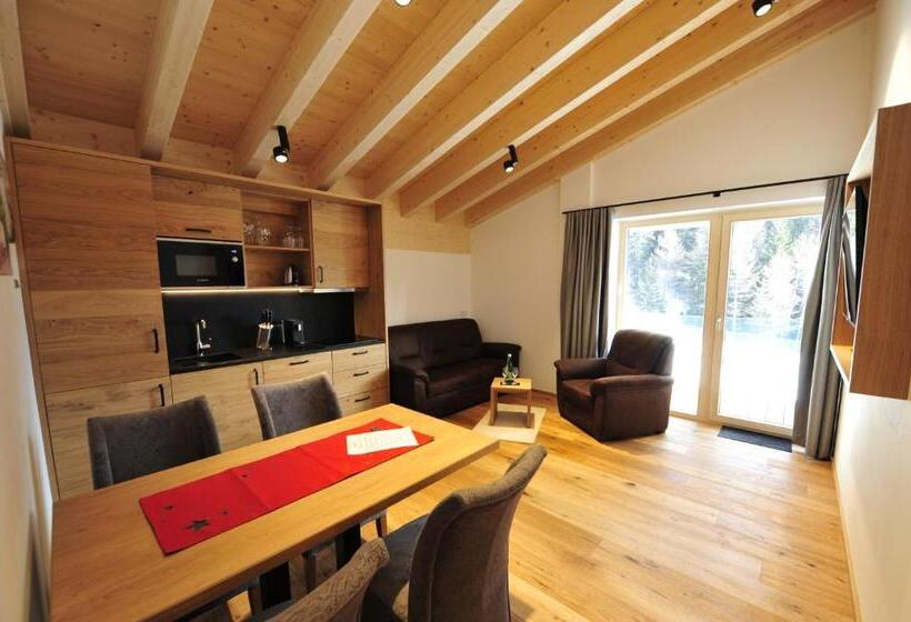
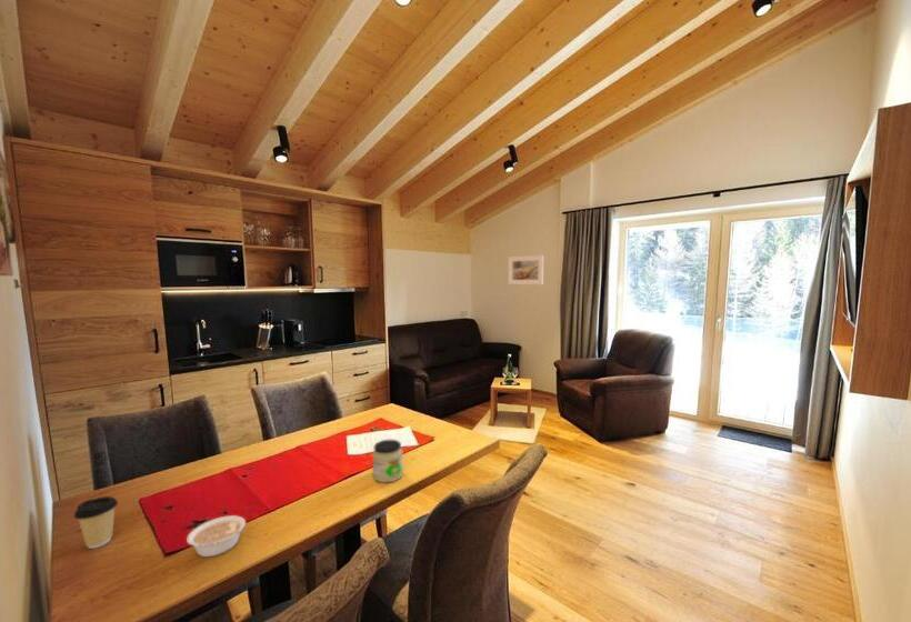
+ jar (388, 460)
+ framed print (524, 270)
+ coffee cup (97, 522)
+ legume (219, 535)
